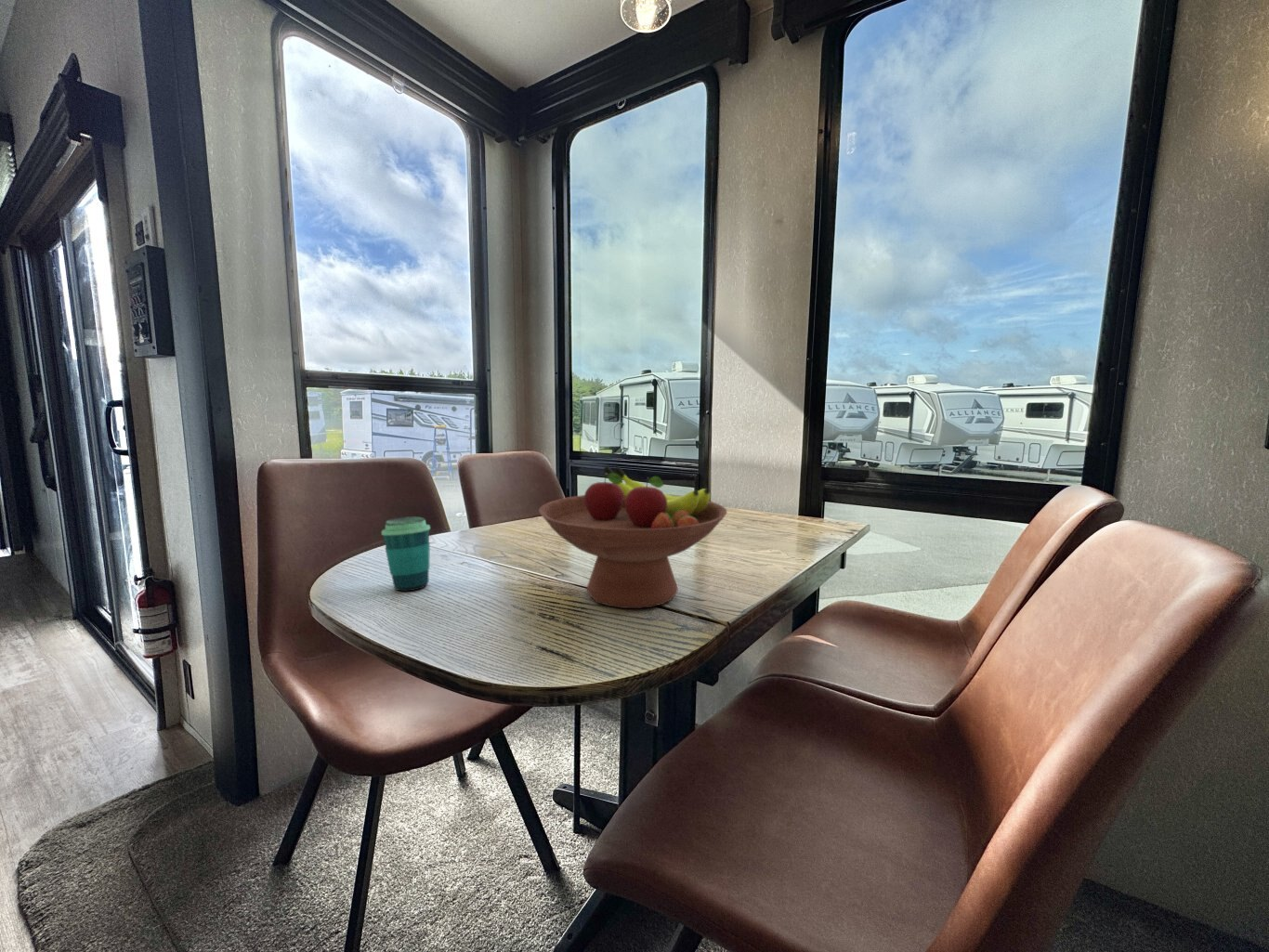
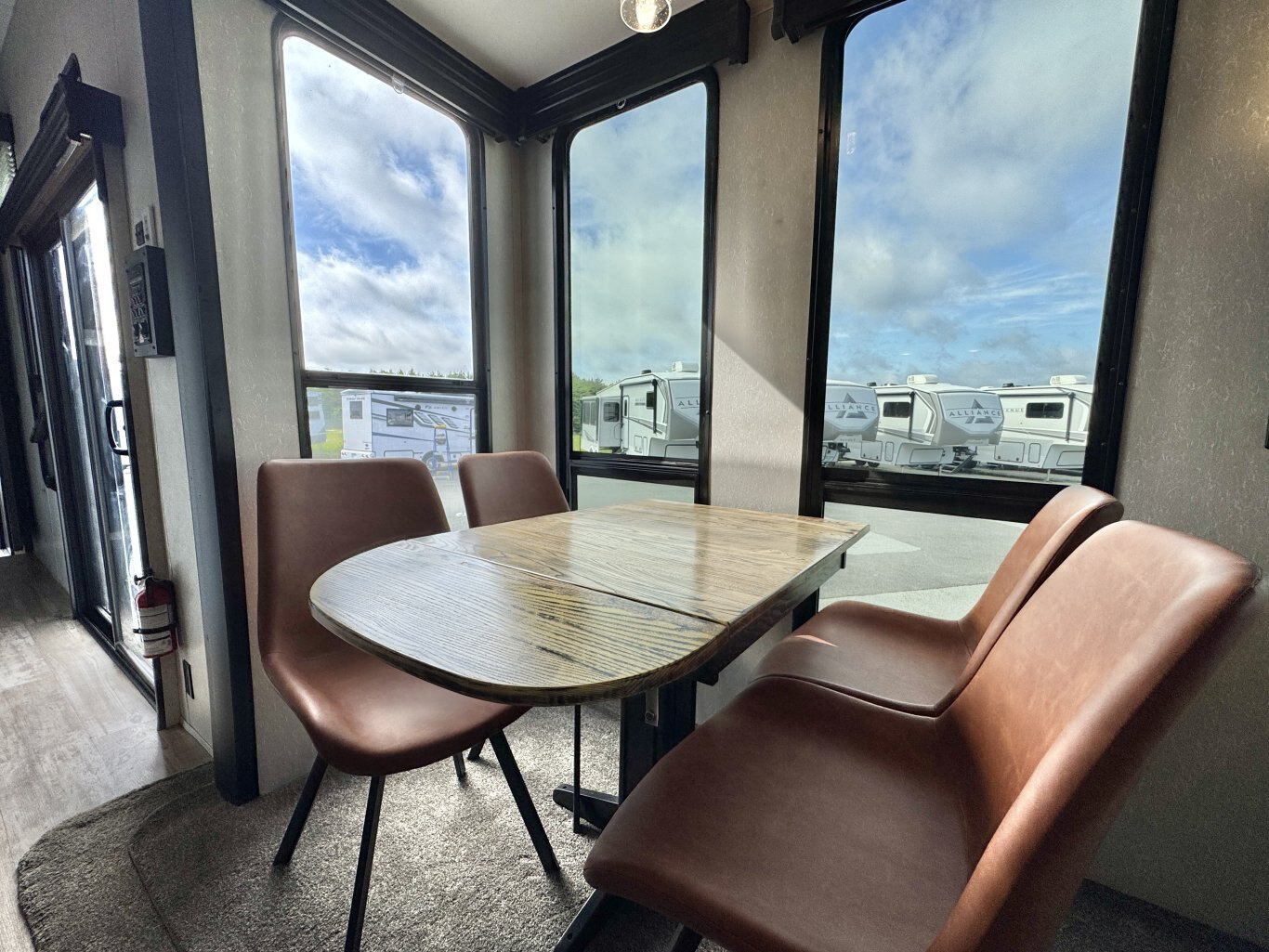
- fruit bowl (632, 534)
- cup (407, 553)
